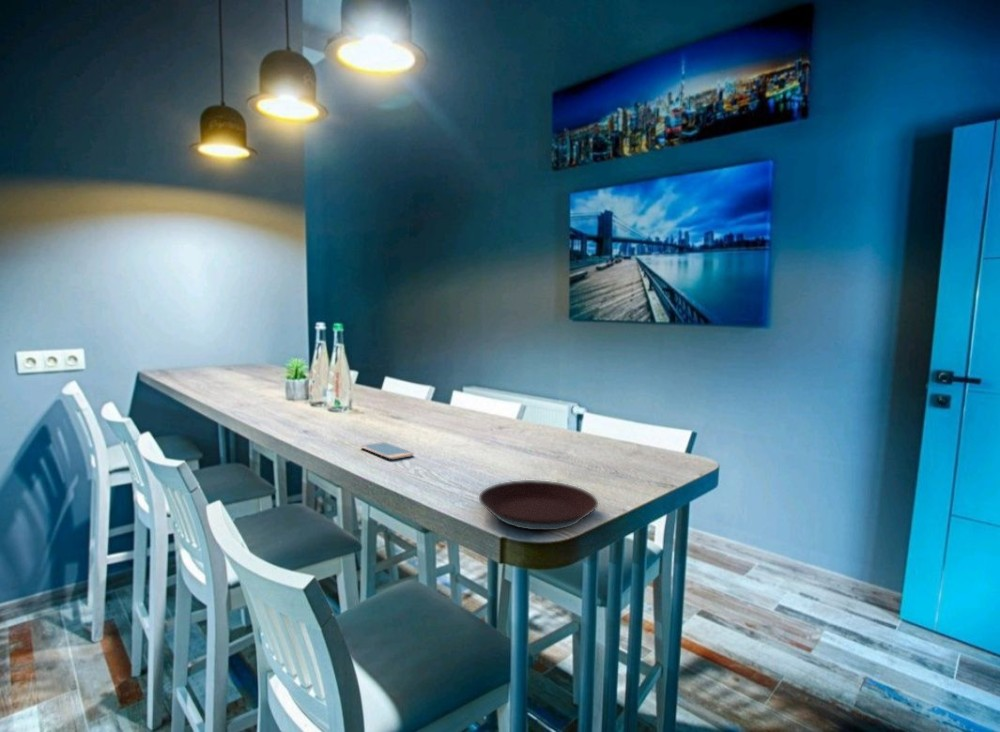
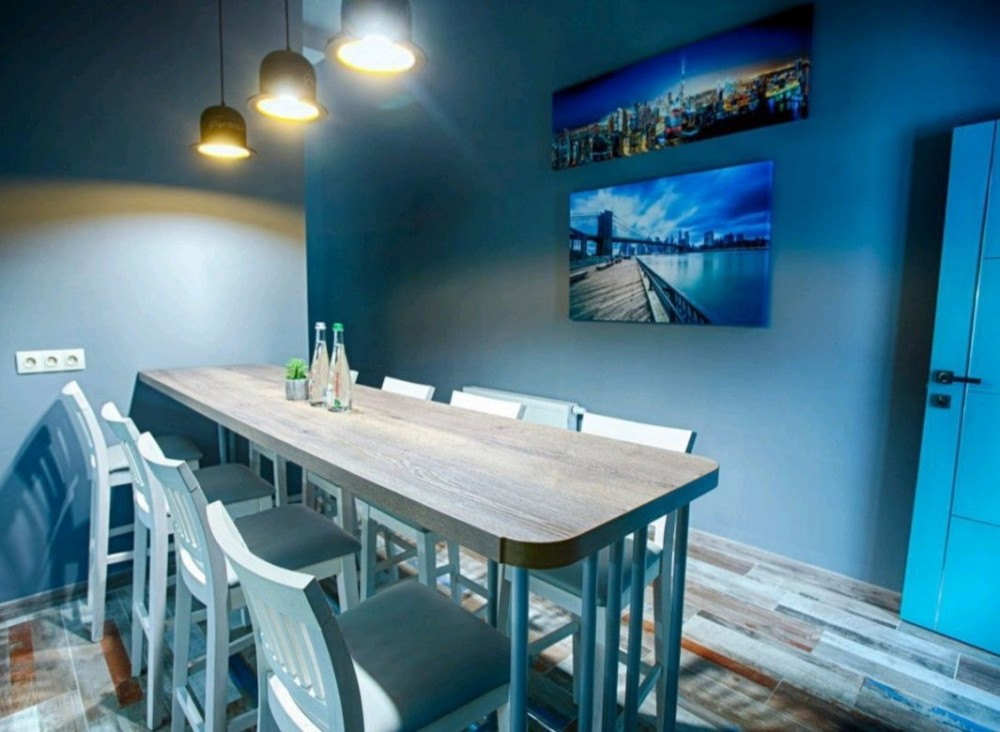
- plate (537, 506)
- smartphone (386, 450)
